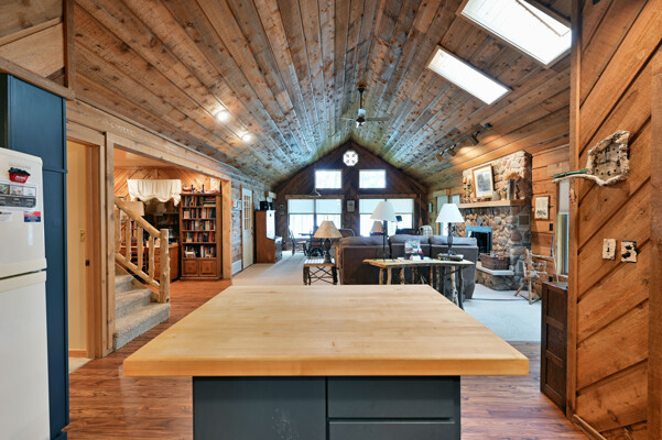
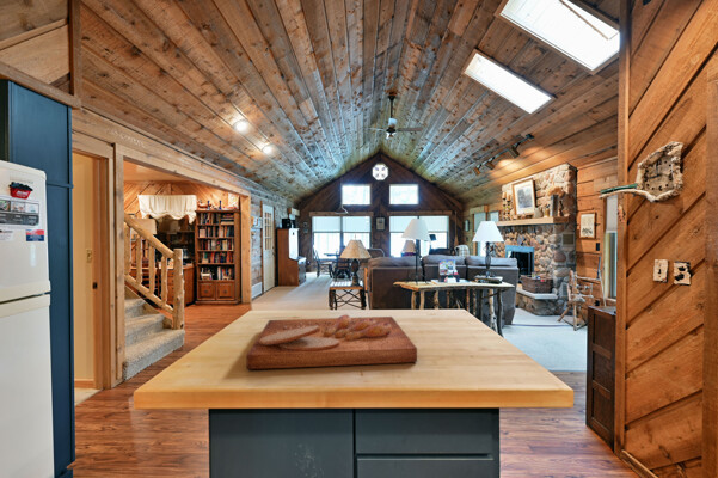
+ cutting board (332, 330)
